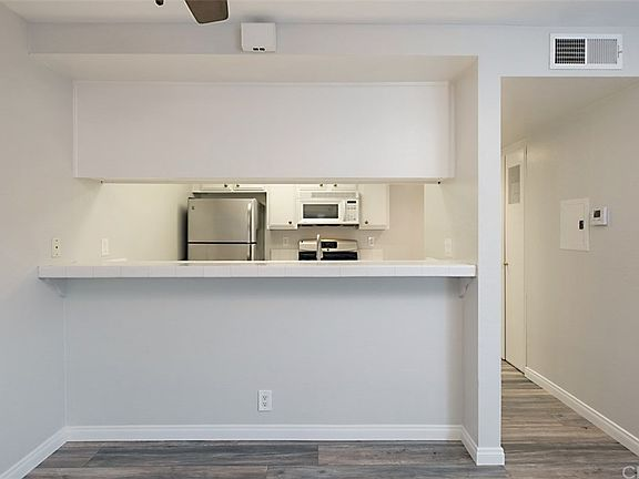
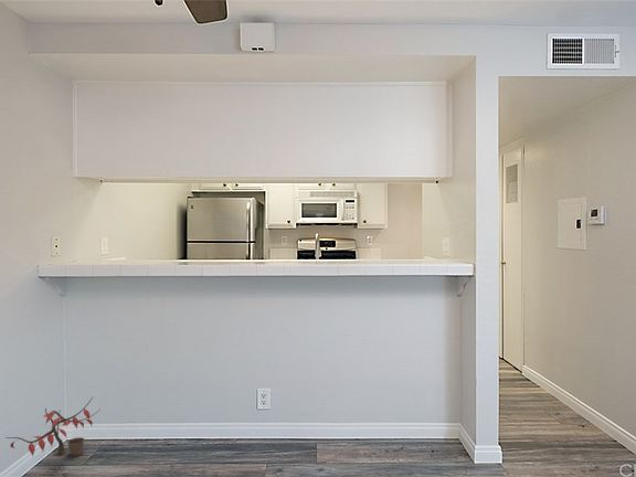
+ potted plant (73, 438)
